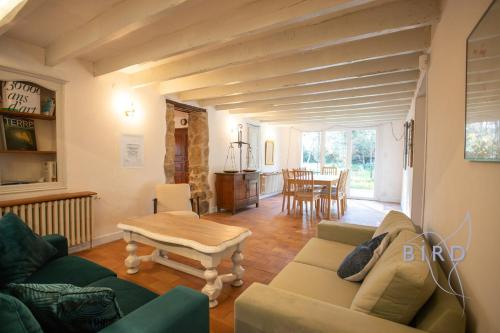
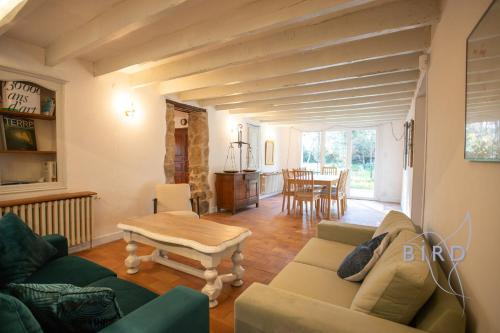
- wall art (132, 151)
